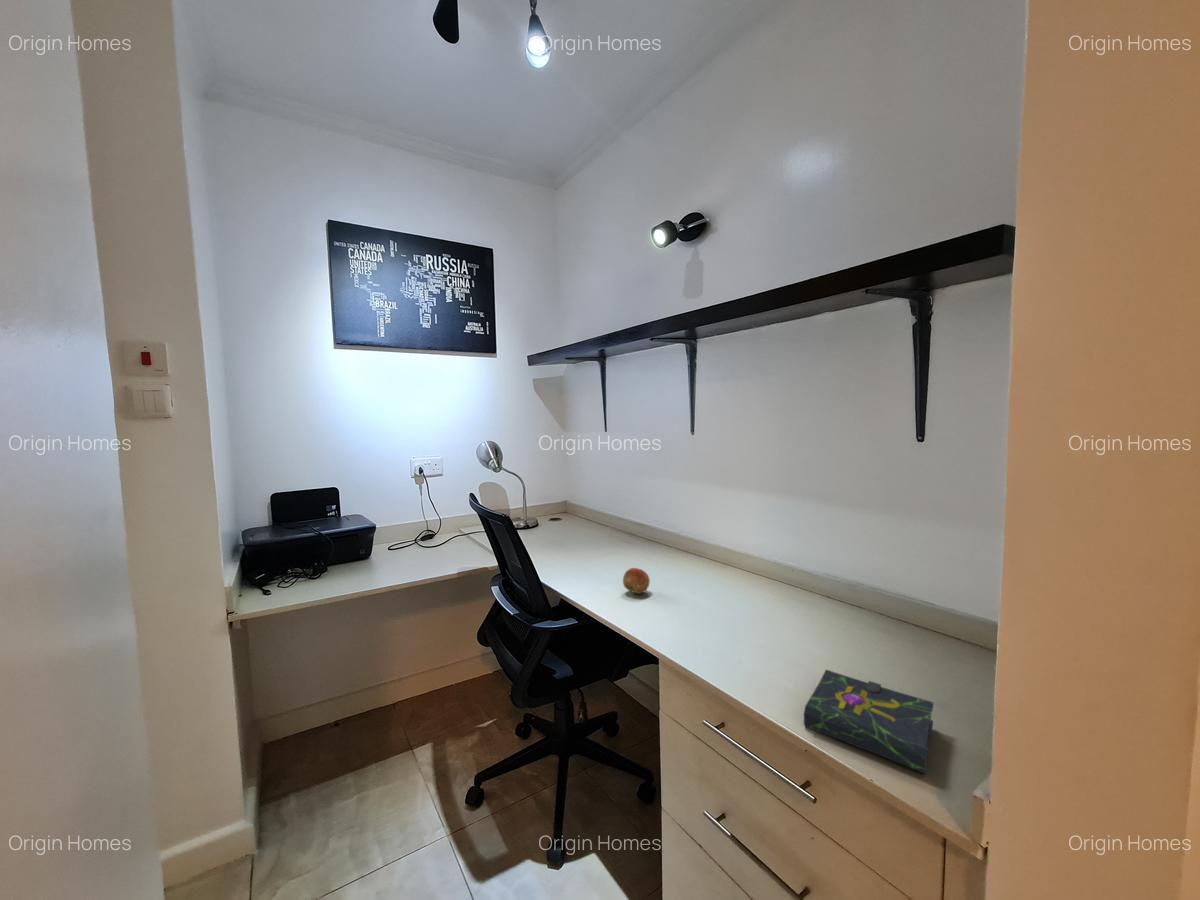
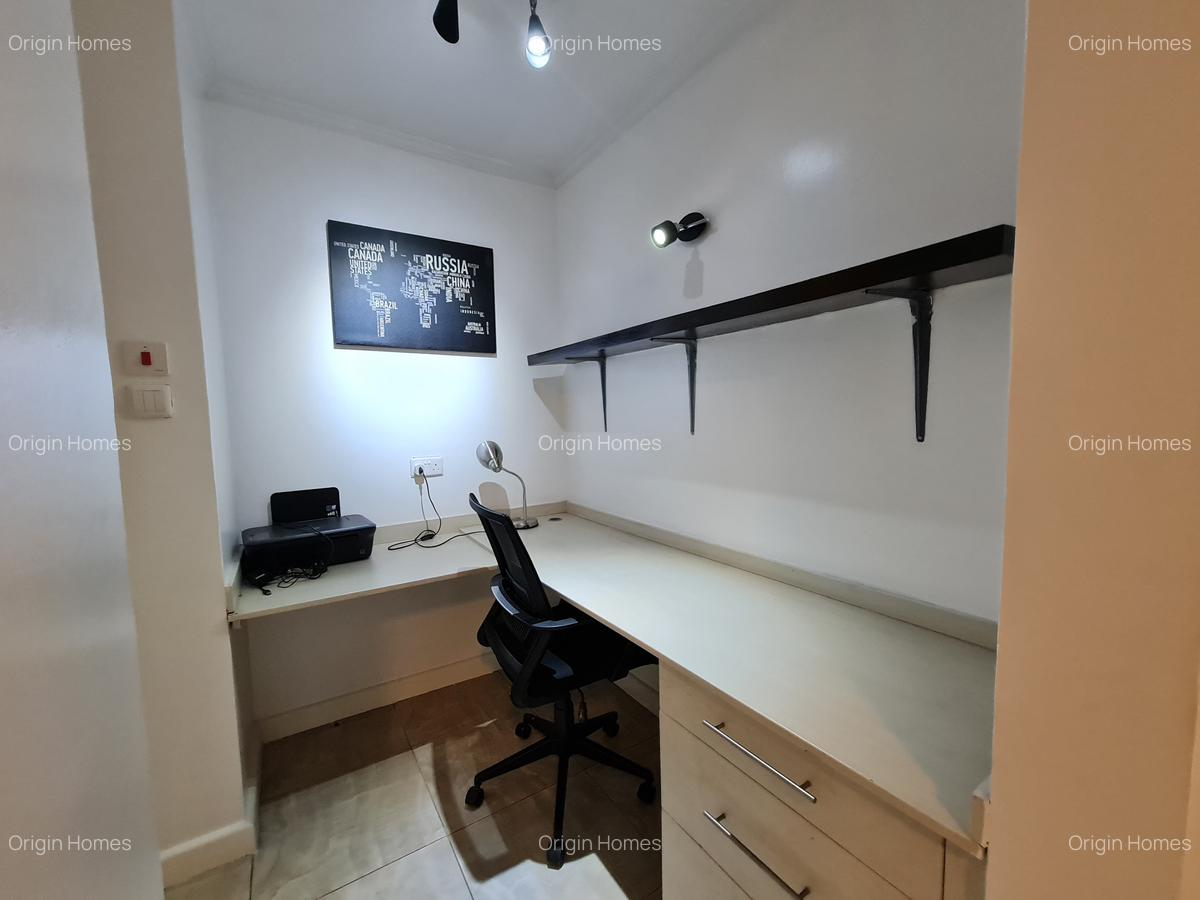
- book (868, 714)
- apple (636, 580)
